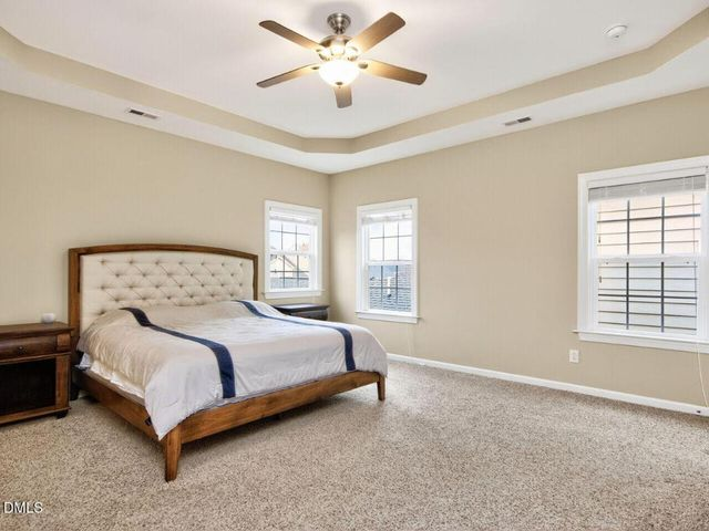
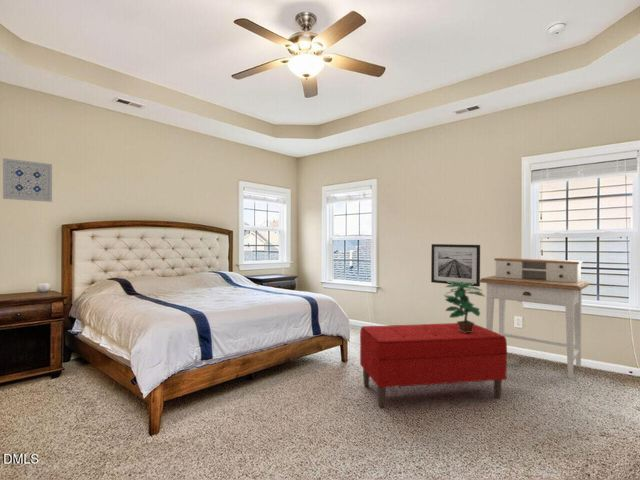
+ wall art (28, 180)
+ potted plant (464, 306)
+ wall art (454, 264)
+ desk (532, 302)
+ bench (429, 361)
